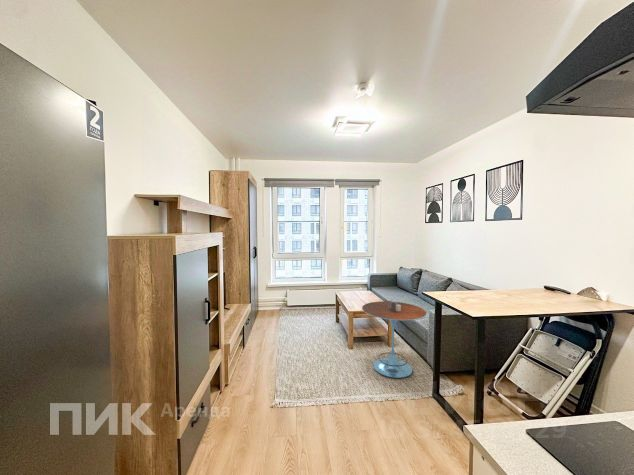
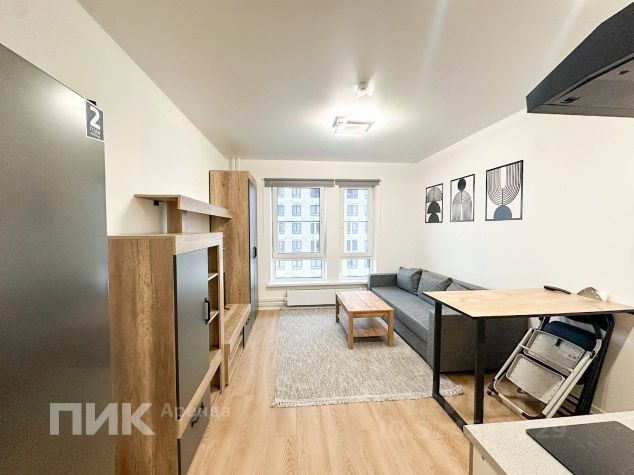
- side table (392, 333)
